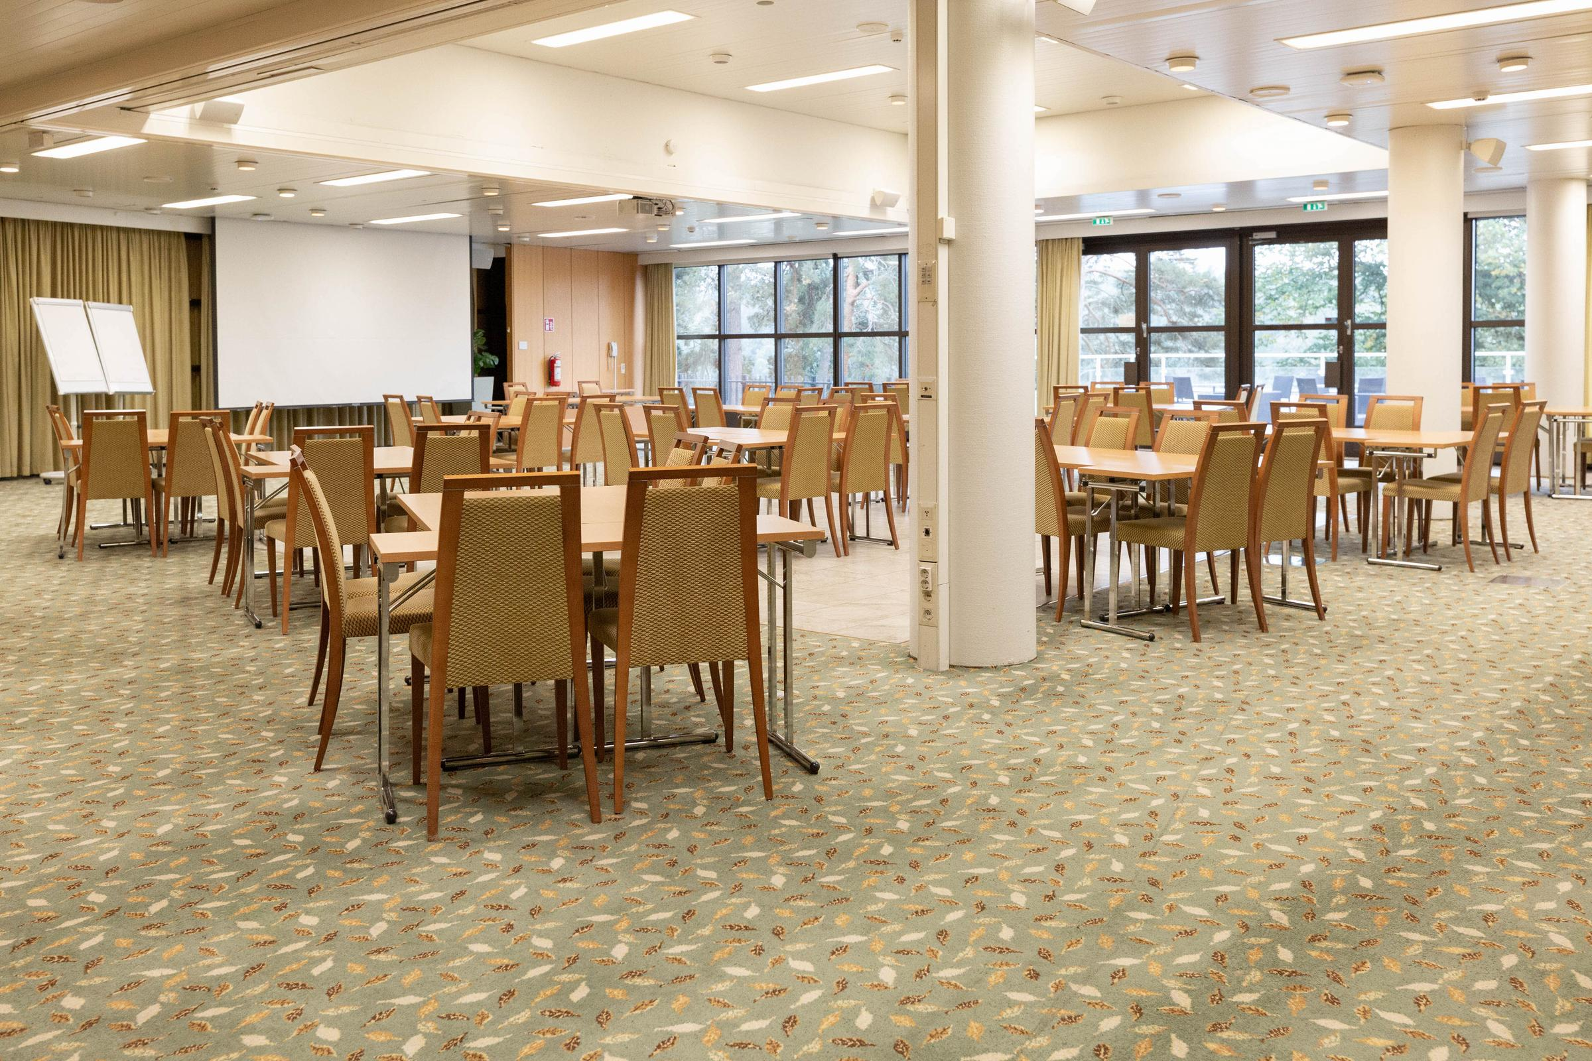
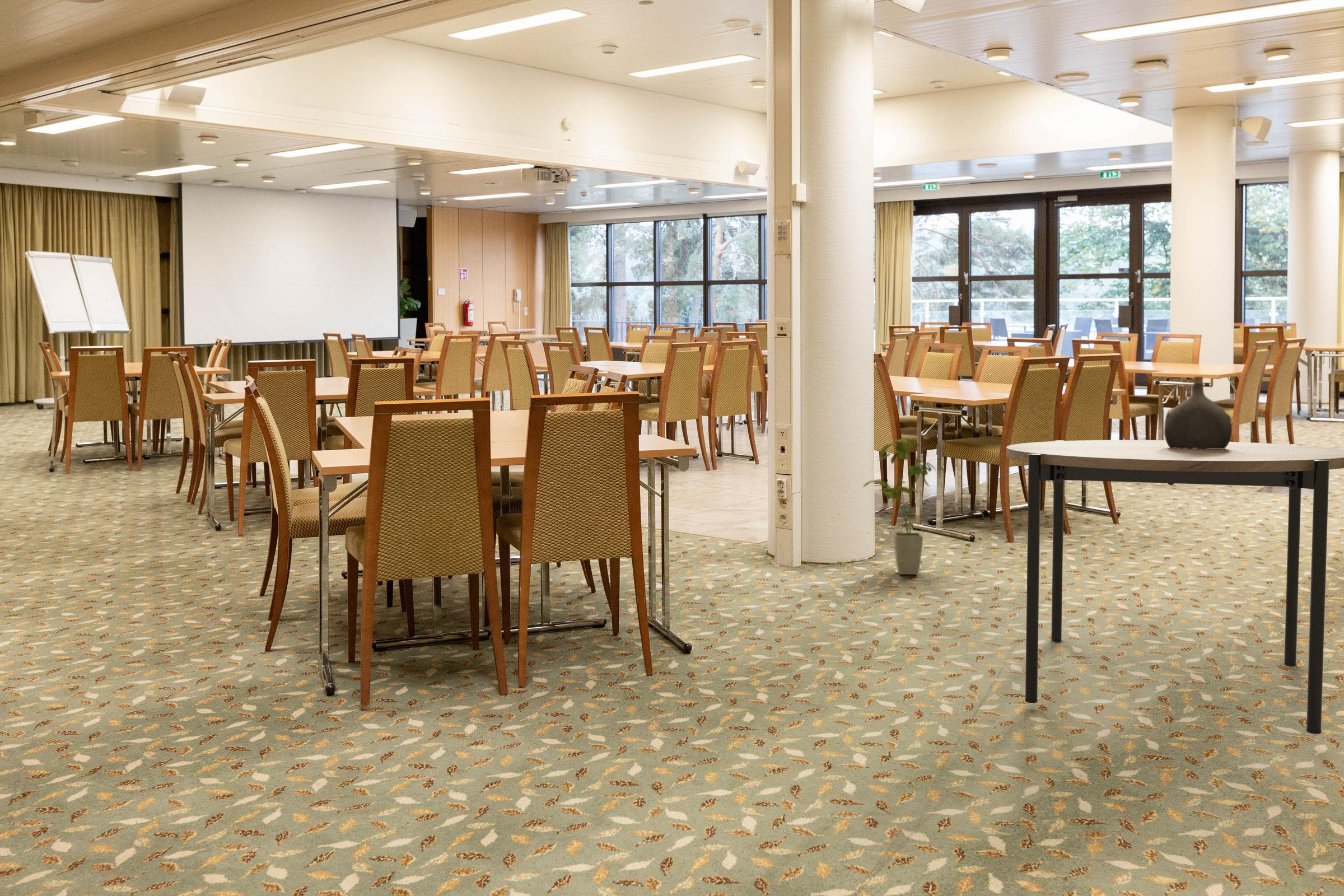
+ dining table (1170, 484)
+ house plant (899, 505)
+ water jug (1198, 412)
